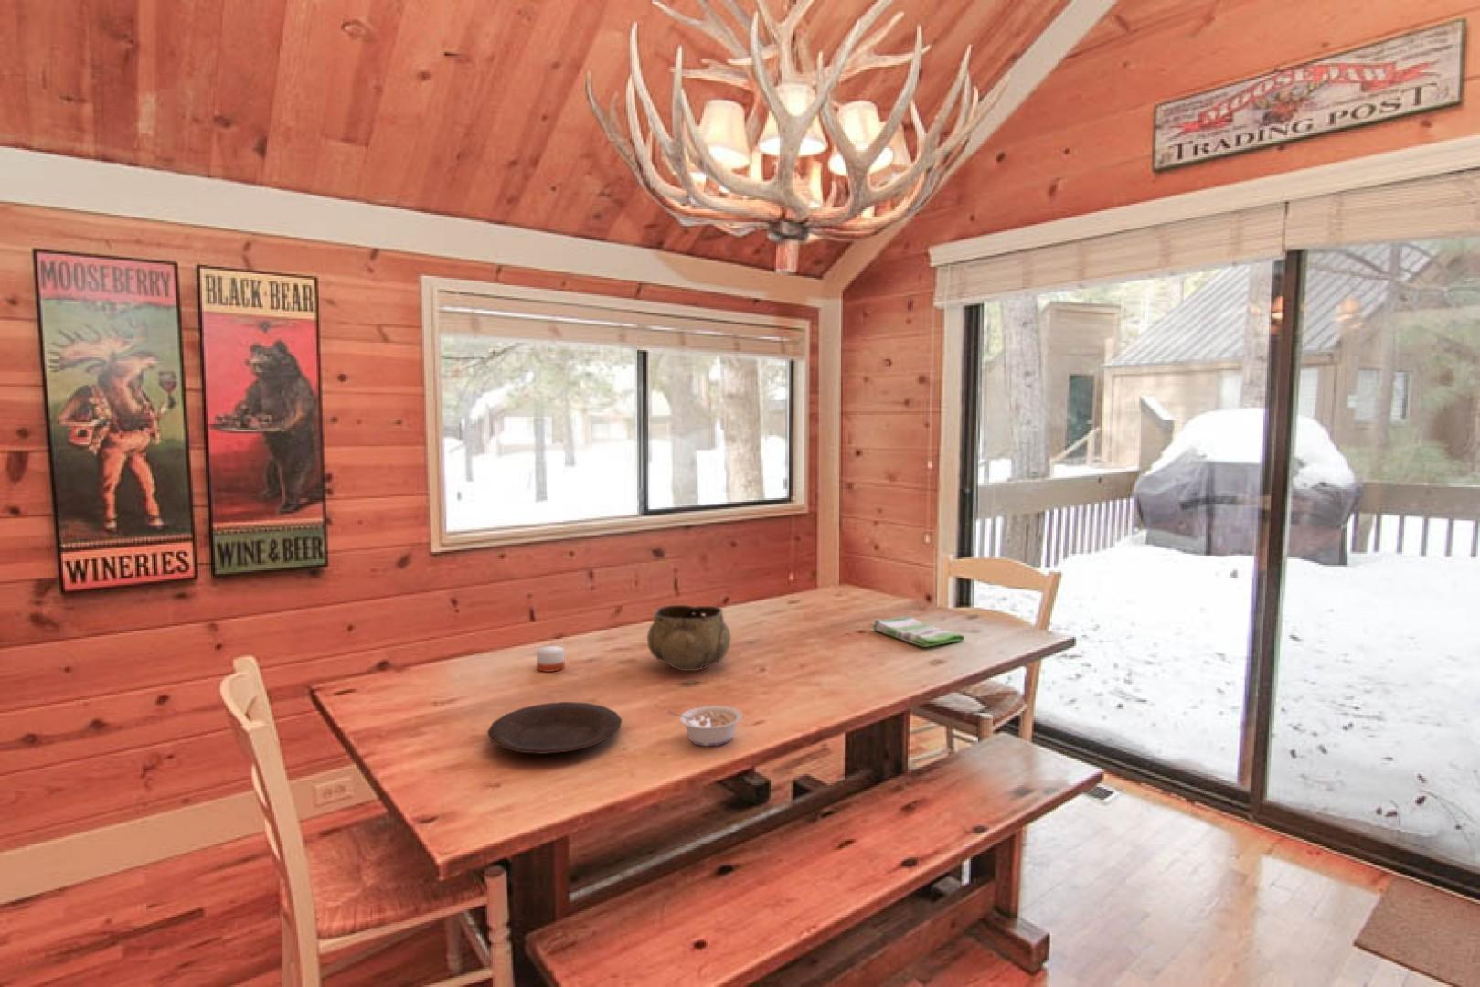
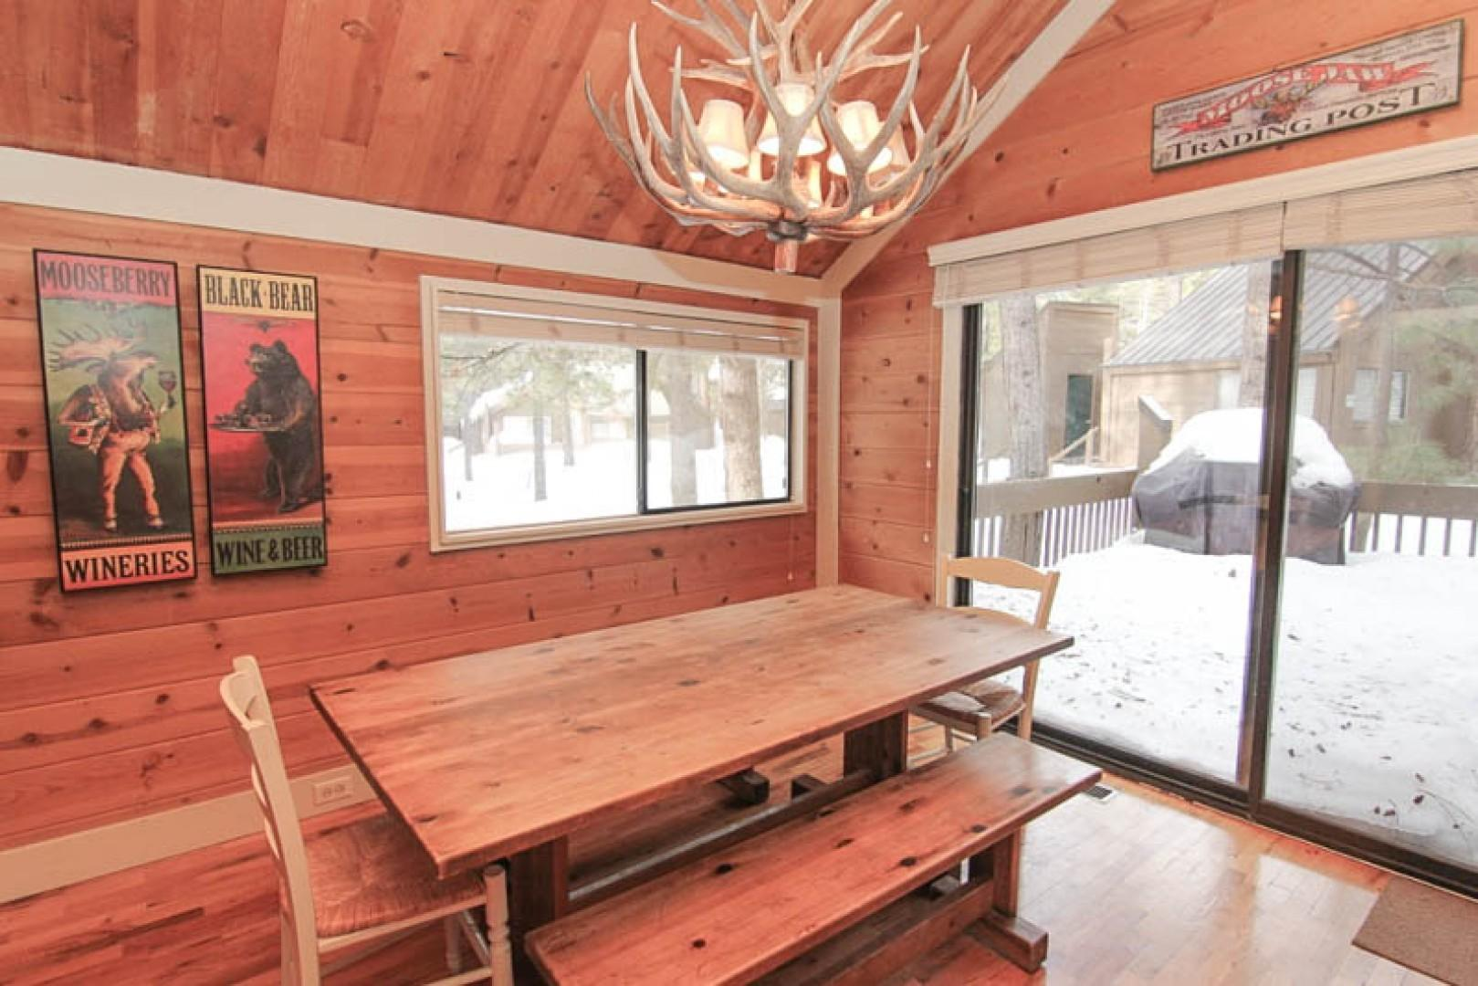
- decorative bowl (689, 638)
- candle (550, 649)
- plate (555, 730)
- legume (709, 725)
- dish towel (917, 630)
